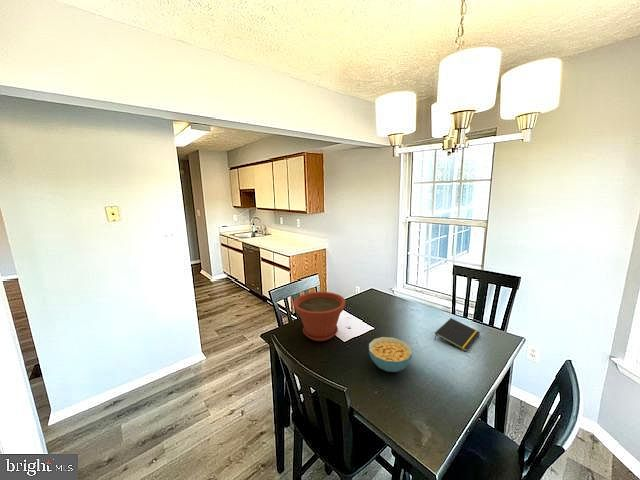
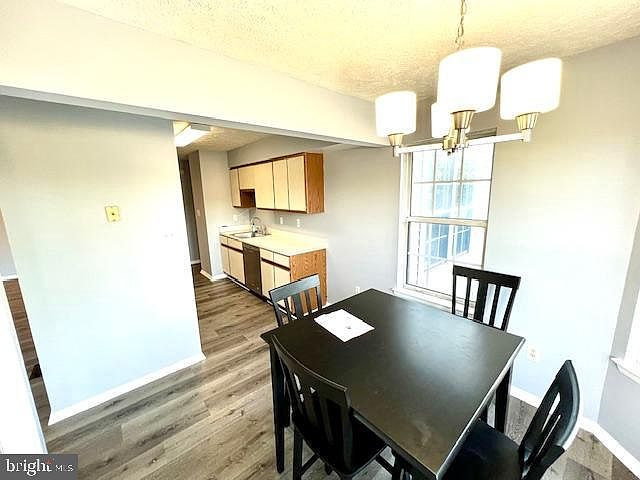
- cereal bowl (389, 357)
- plant pot (320, 317)
- notepad (457, 333)
